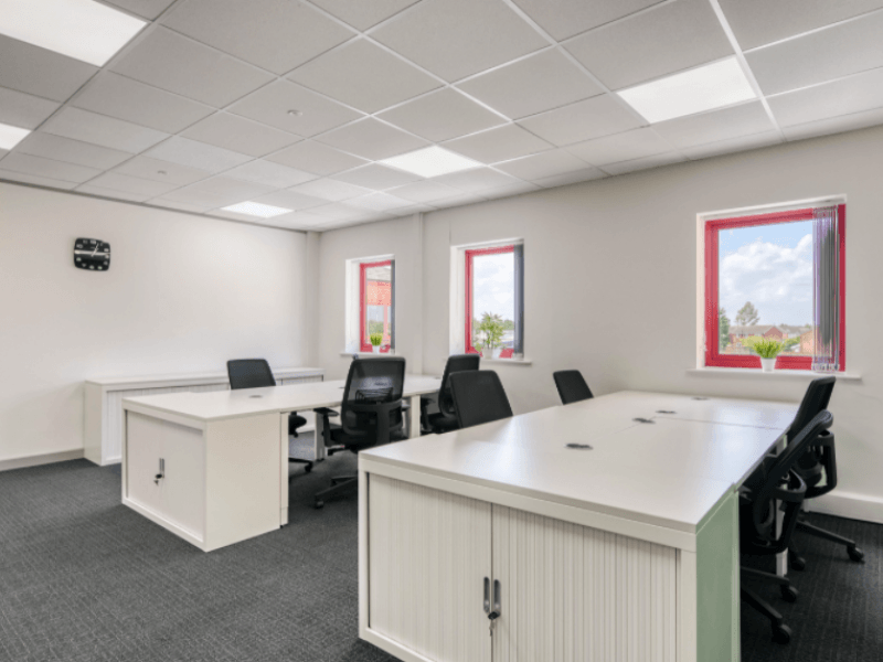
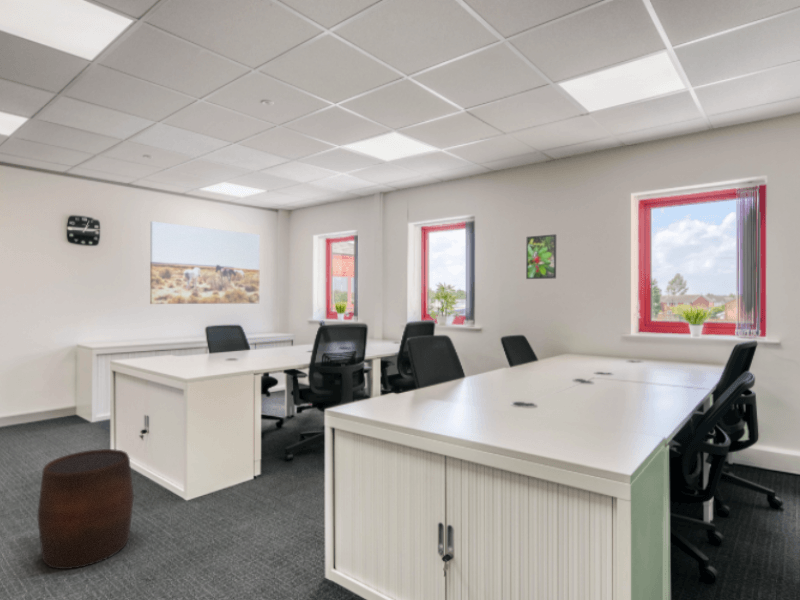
+ stool (87, 504)
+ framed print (541, 257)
+ wall art (209, 266)
